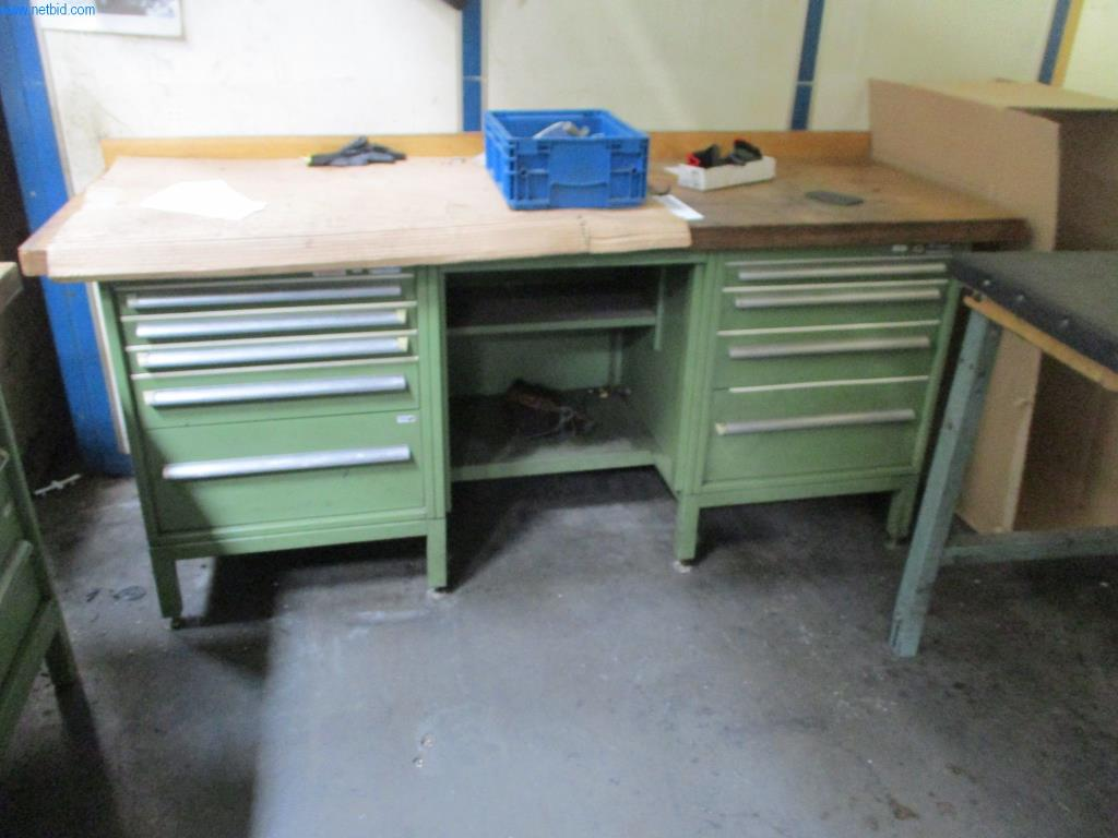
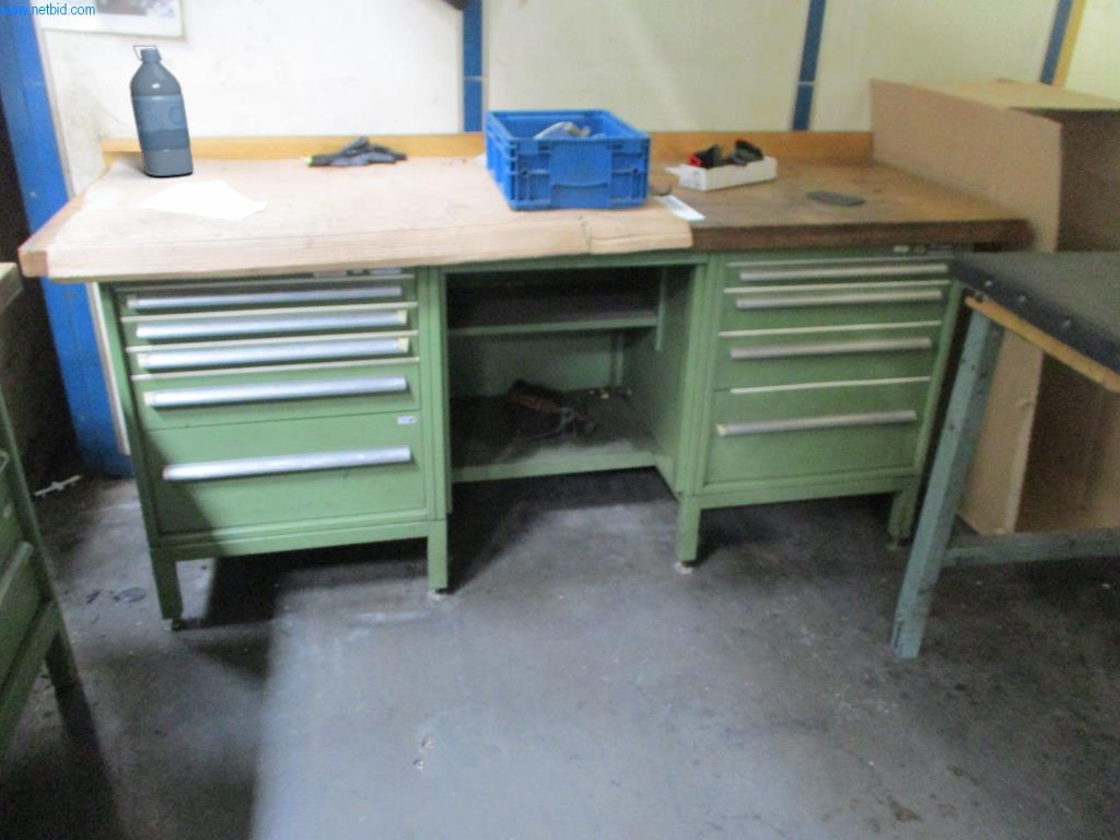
+ water bottle (159, 112)
